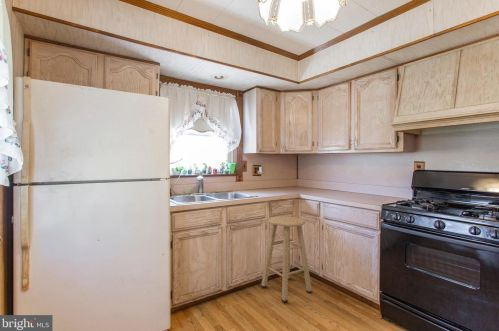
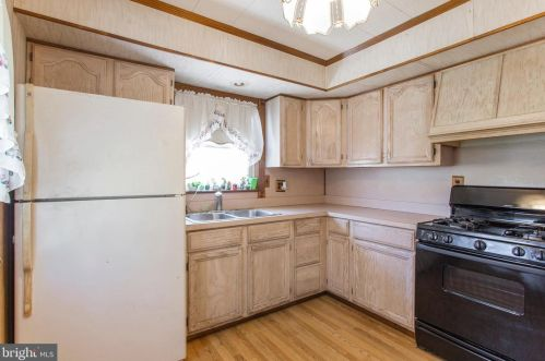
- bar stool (286, 254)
